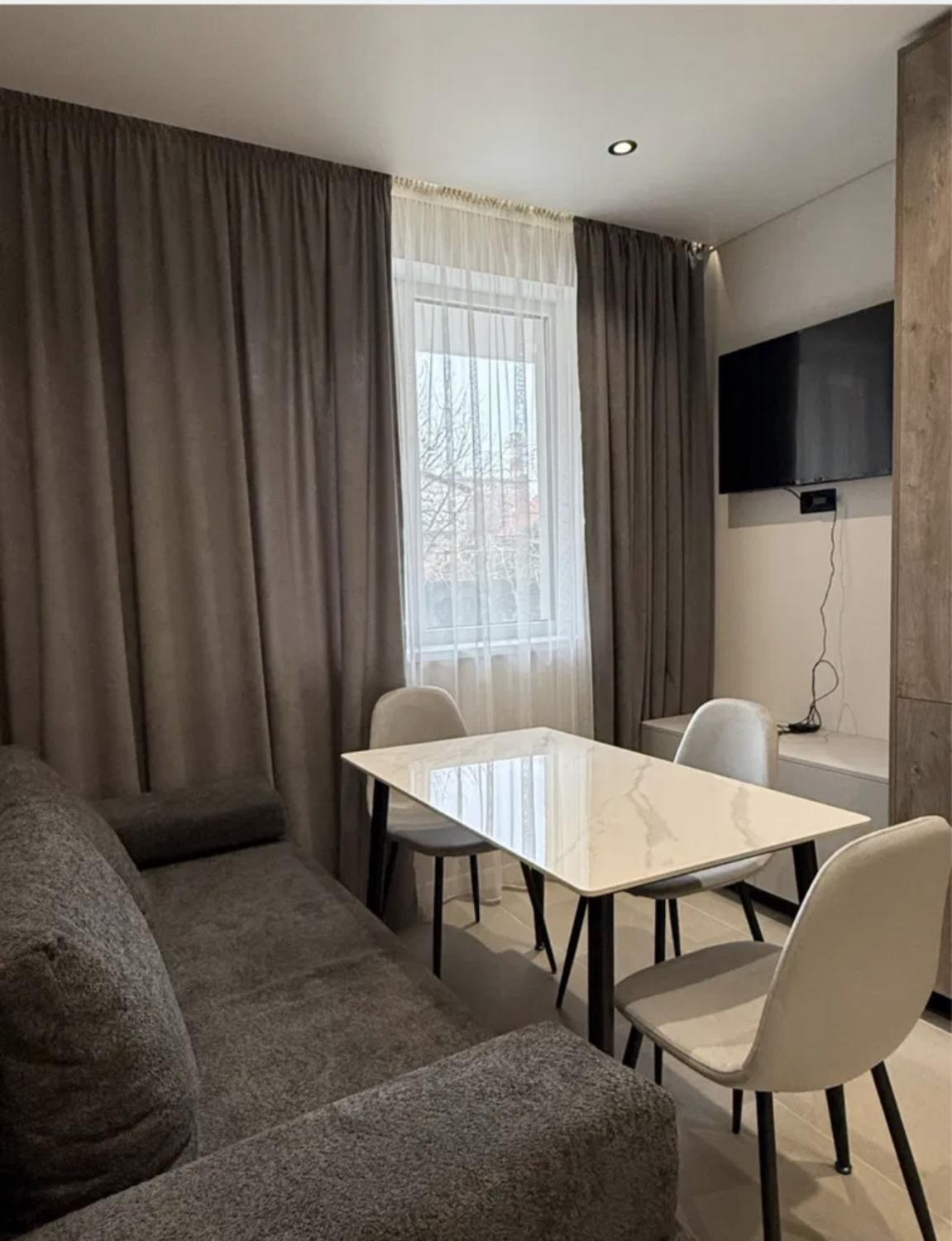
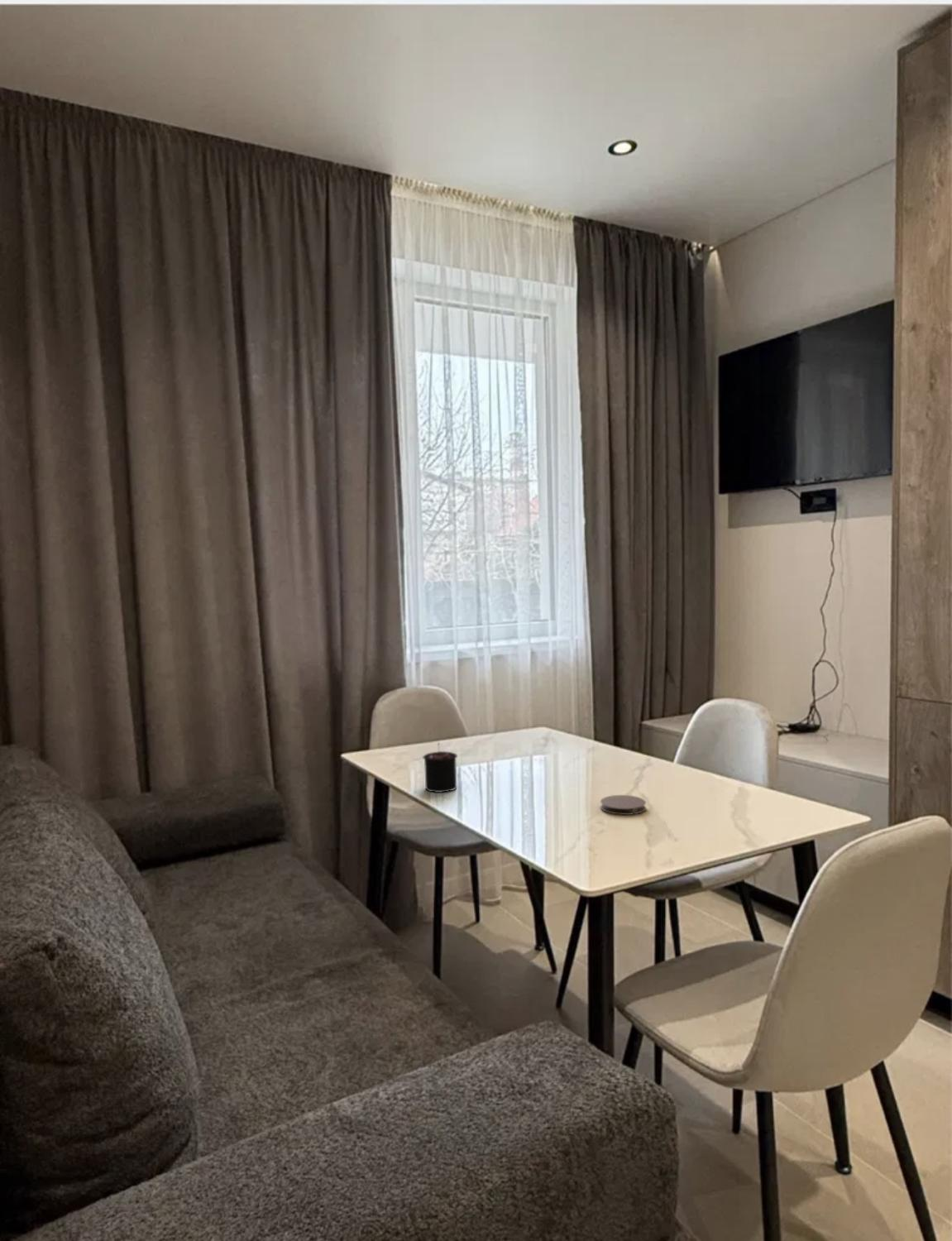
+ candle (440, 764)
+ coaster (623, 804)
